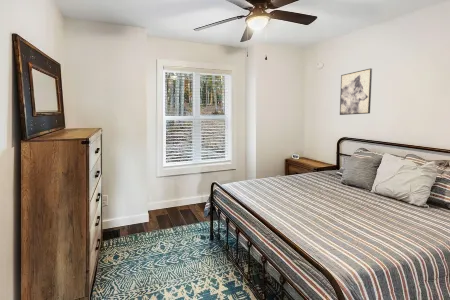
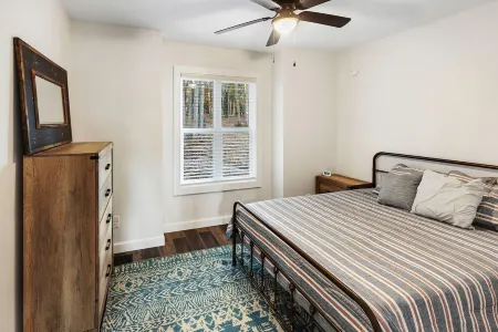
- wall art (354, 93)
